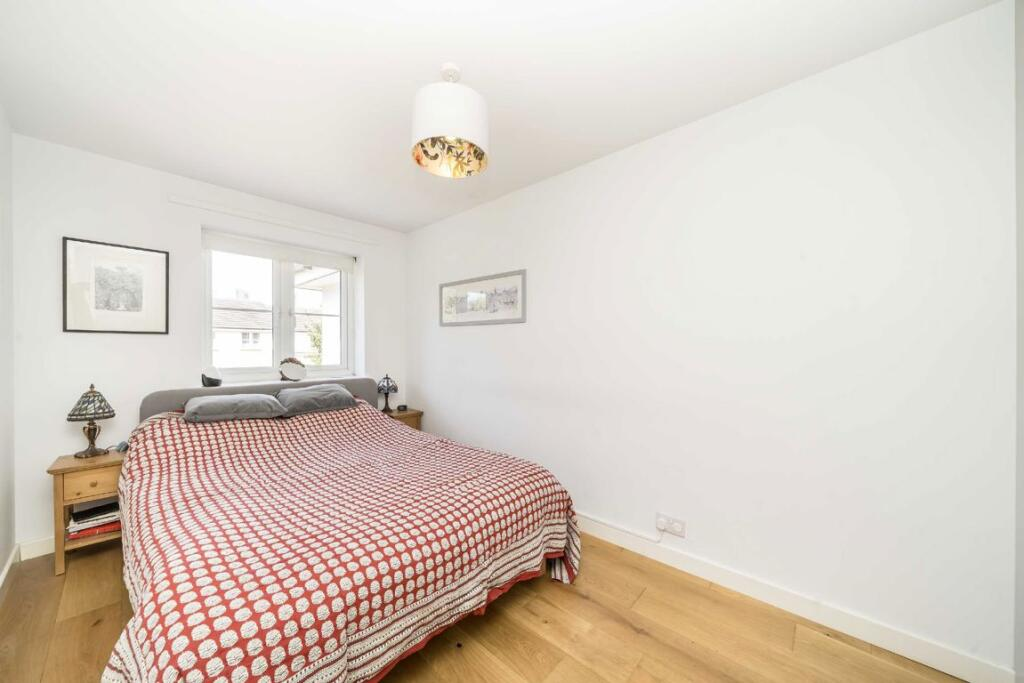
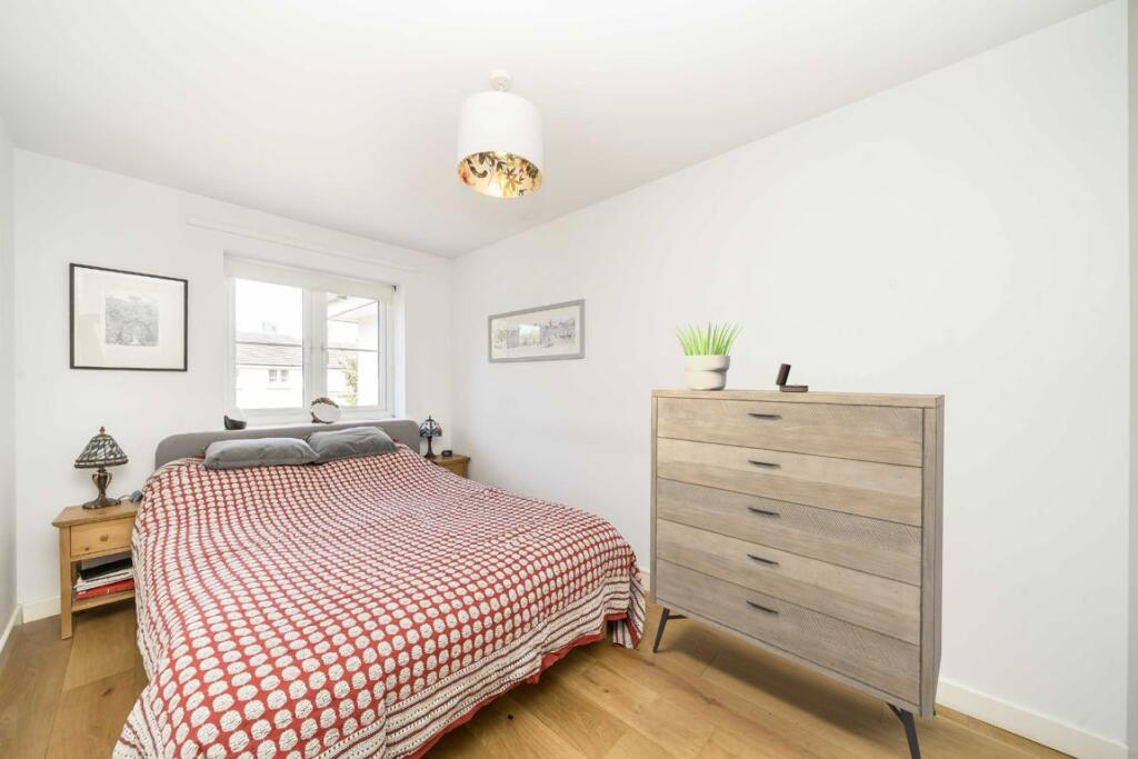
+ jewelry box (788, 374)
+ potted plant (705, 357)
+ dresser (781, 536)
